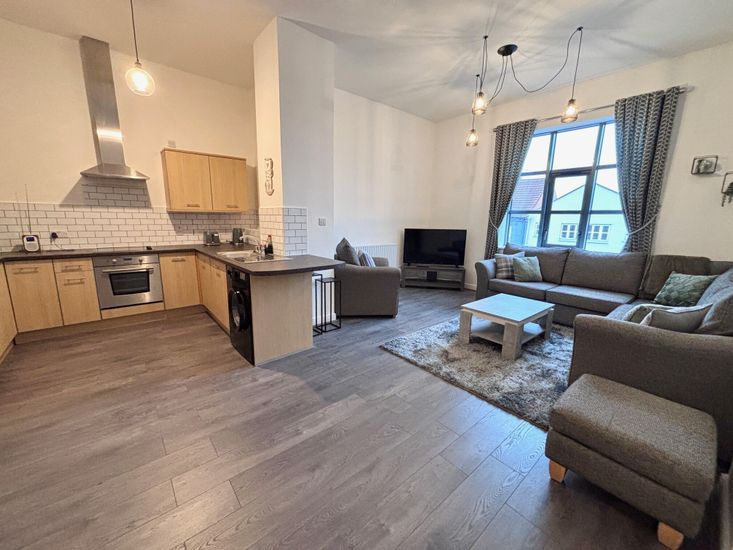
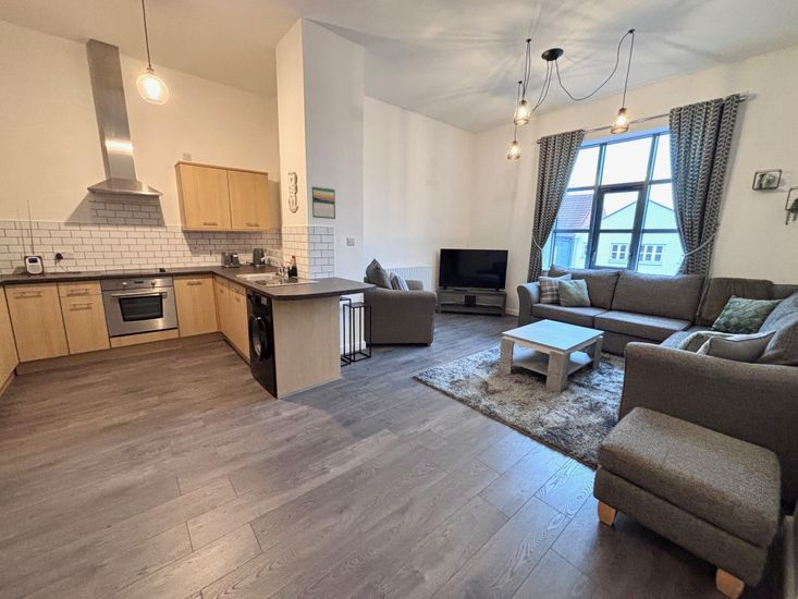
+ calendar (323, 203)
